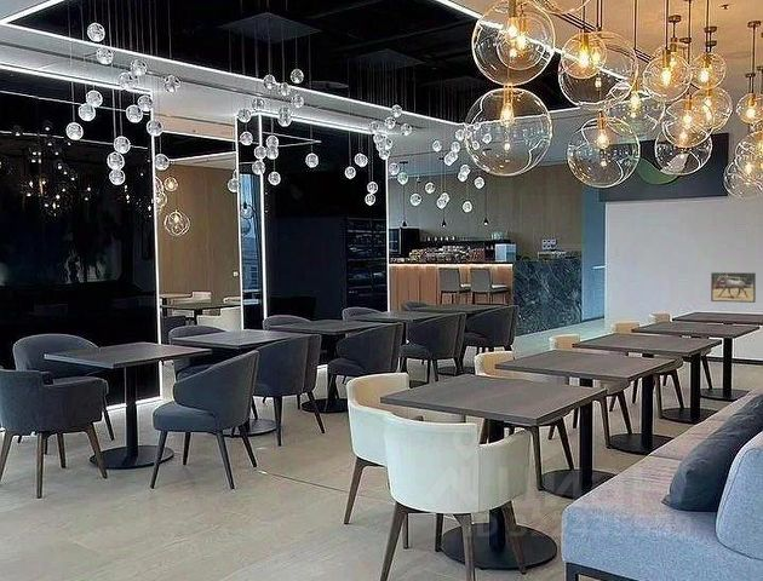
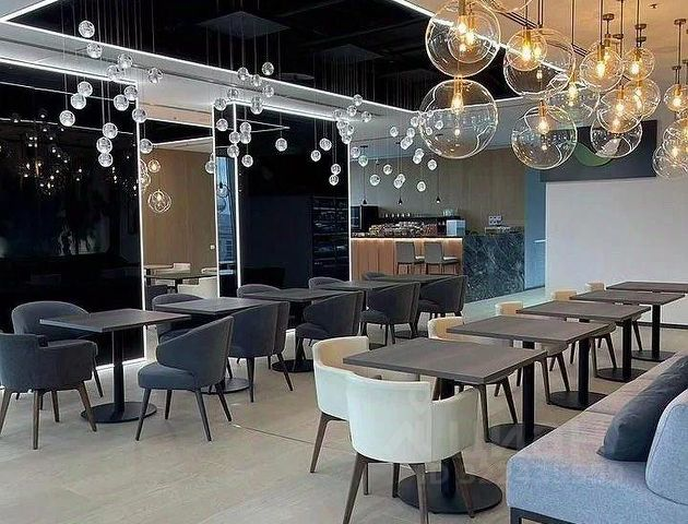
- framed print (733, 287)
